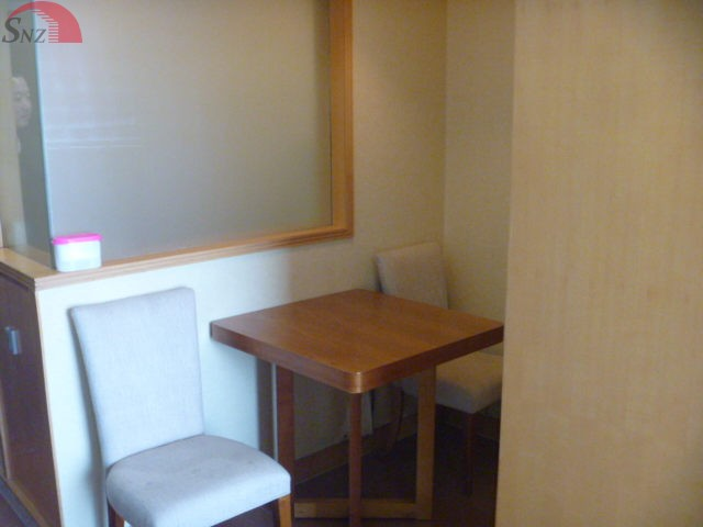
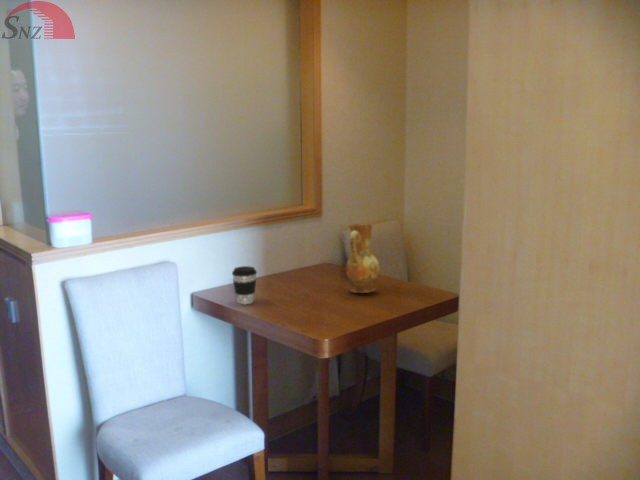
+ ceramic jug (362, 258)
+ coffee cup (244, 285)
